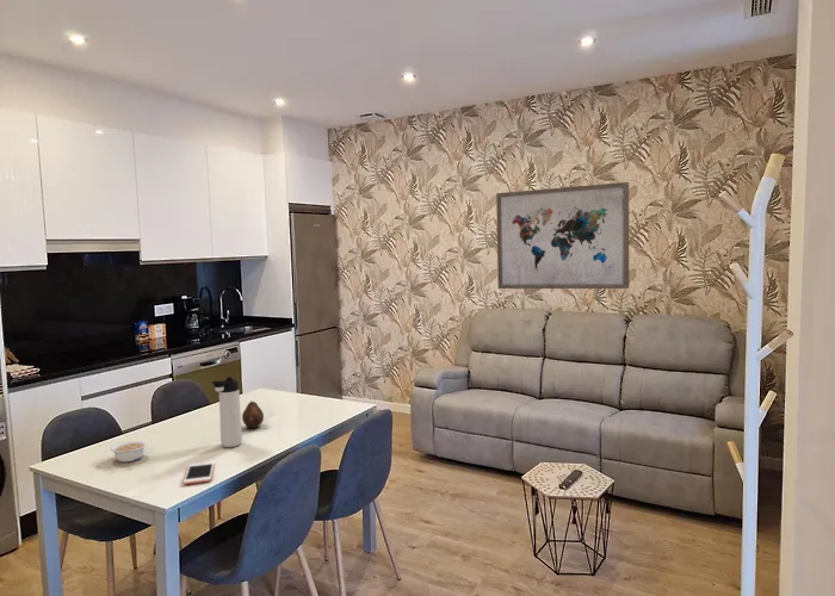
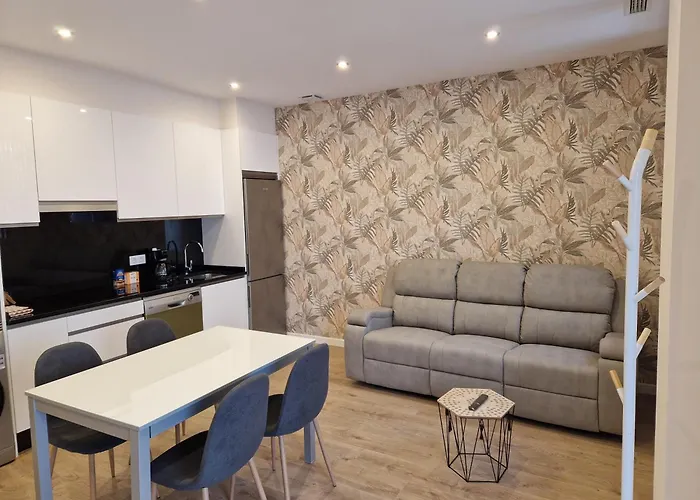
- thermos bottle (227, 411)
- fruit (252, 414)
- wall art (559, 238)
- legume (130, 451)
- cell phone (199, 472)
